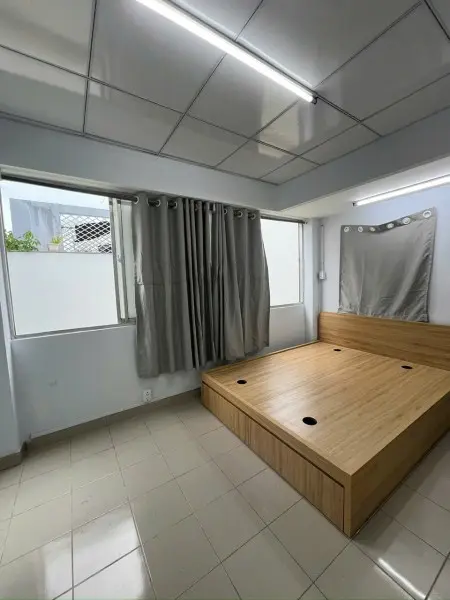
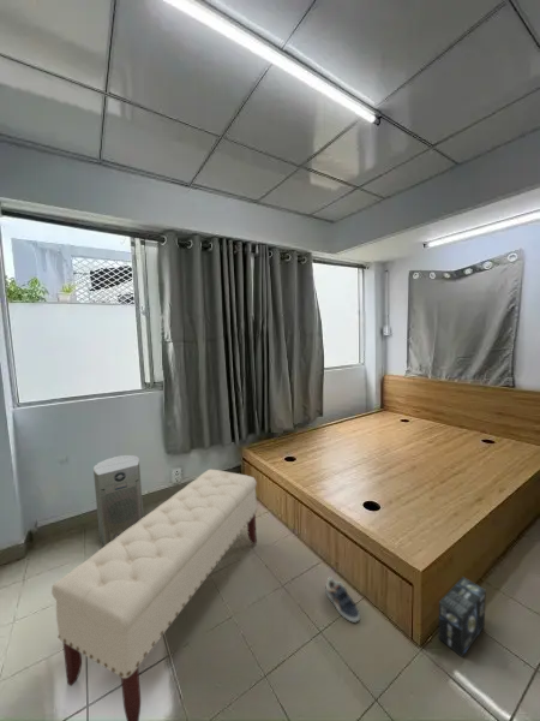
+ bench (182, 555)
+ box (462, 614)
+ fan (119, 495)
+ sneaker (341, 597)
